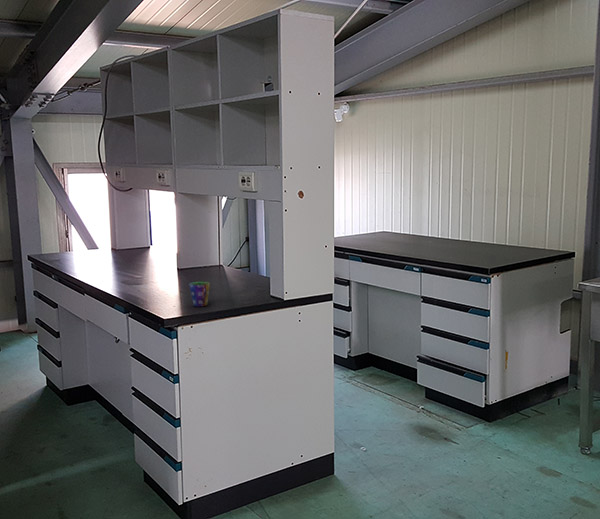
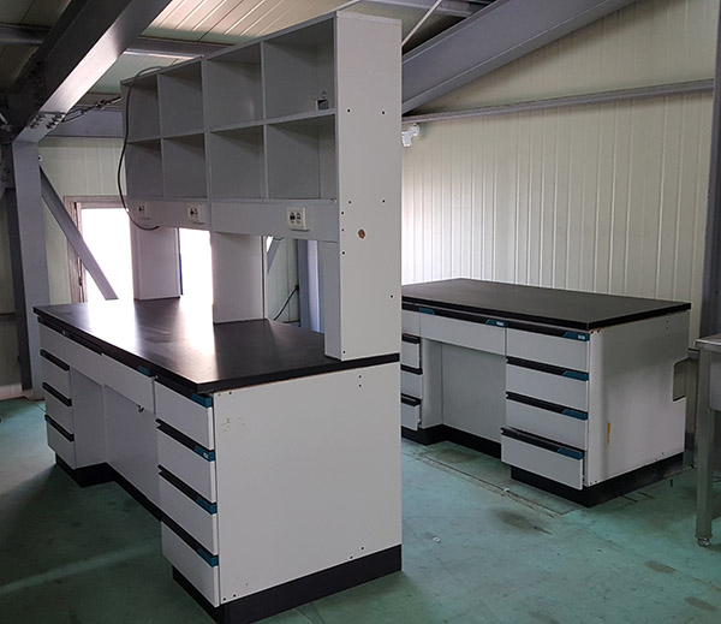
- cup (201, 294)
